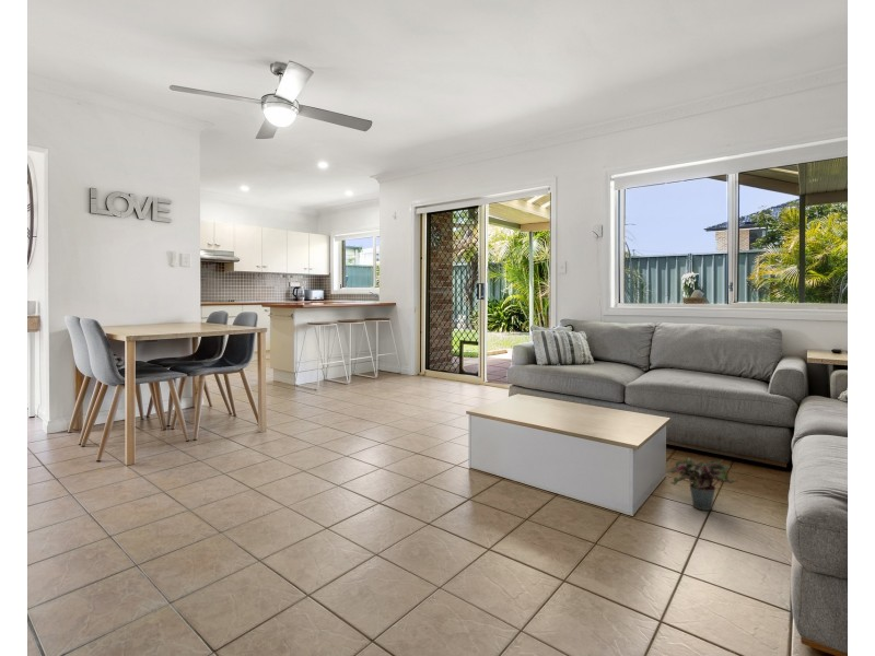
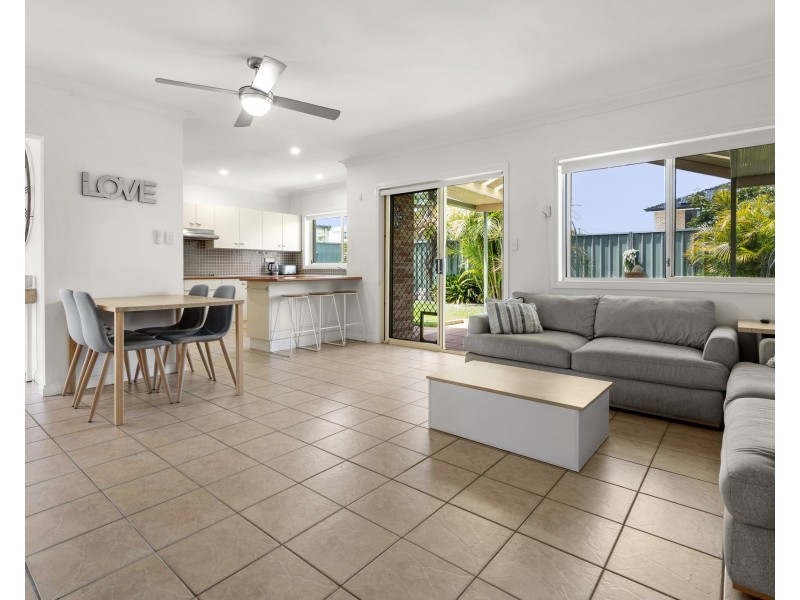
- potted plant (701, 483)
